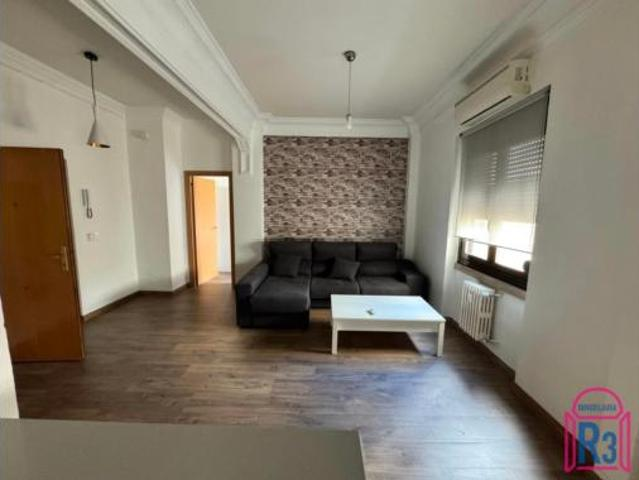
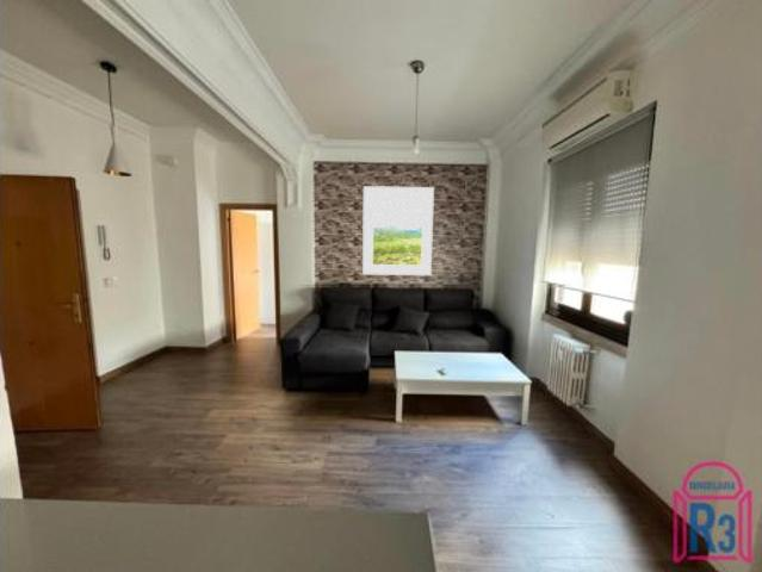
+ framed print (397, 231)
